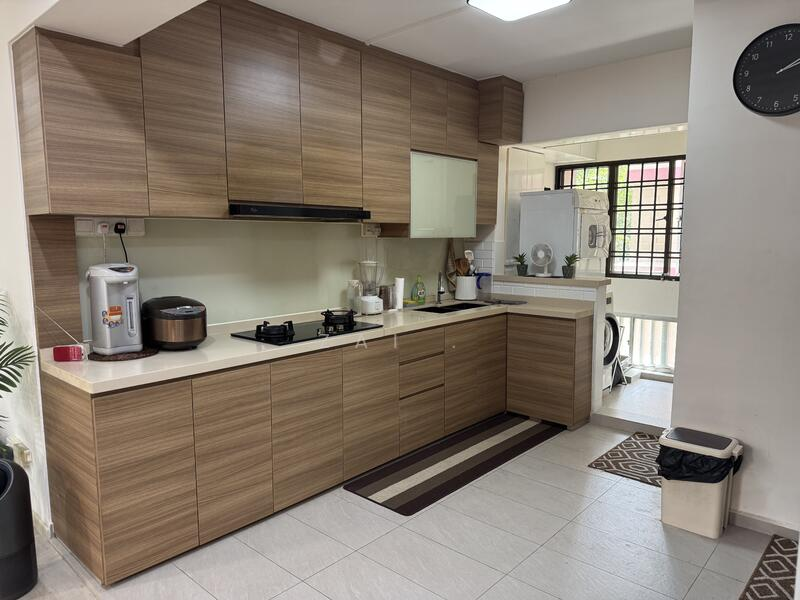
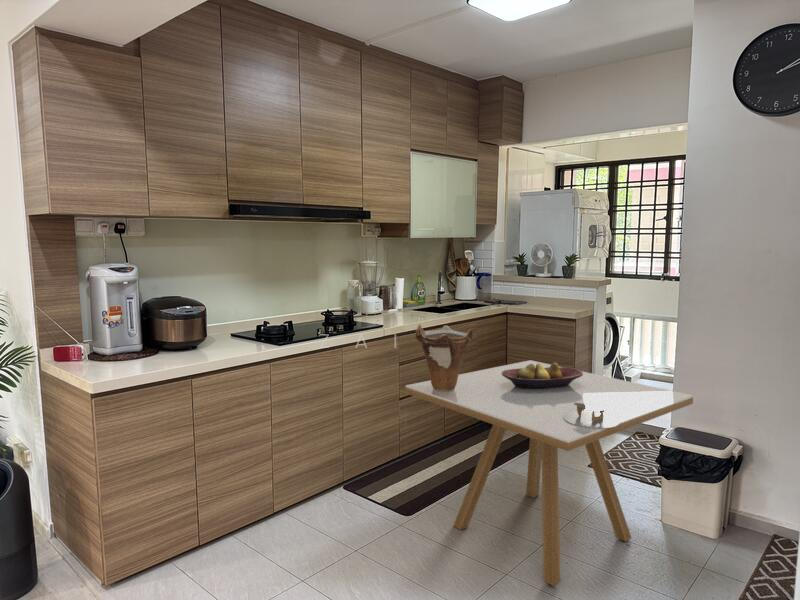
+ vase (444, 356)
+ napkin holder (591, 412)
+ fruit bowl (542, 373)
+ dining table (542, 462)
